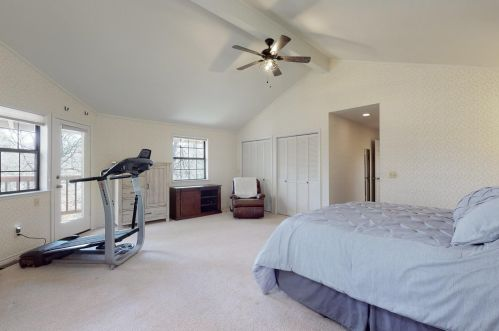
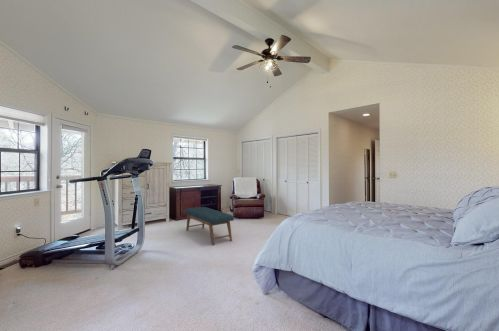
+ bench (207, 222)
